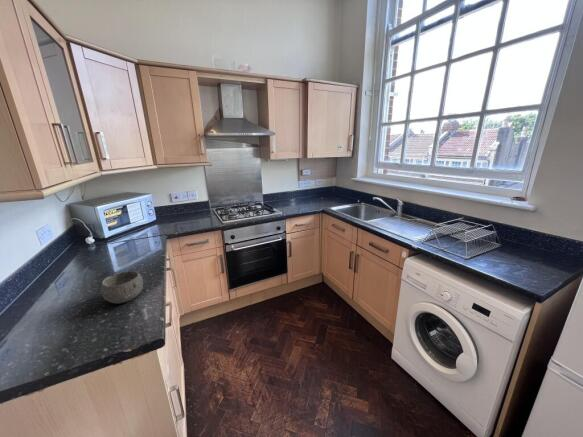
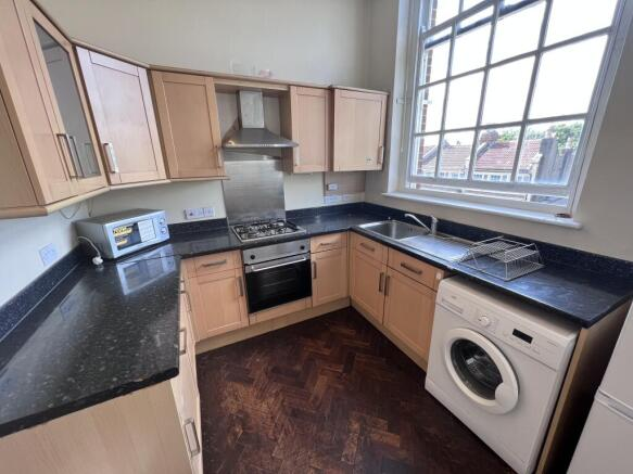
- bowl (123, 287)
